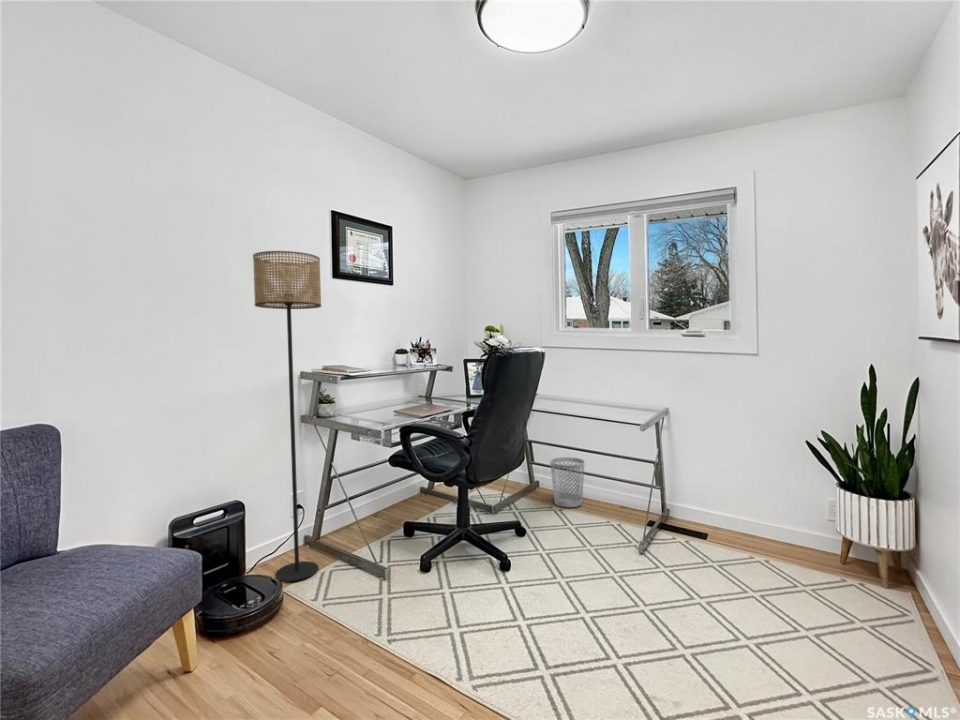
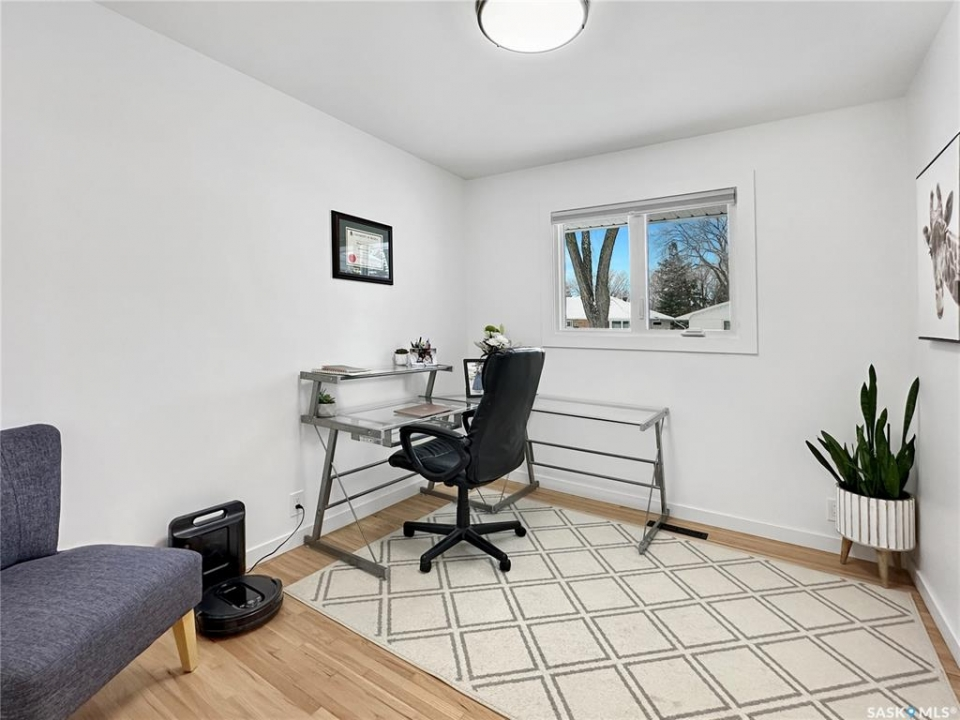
- floor lamp (292, 415)
- wastebasket (567, 482)
